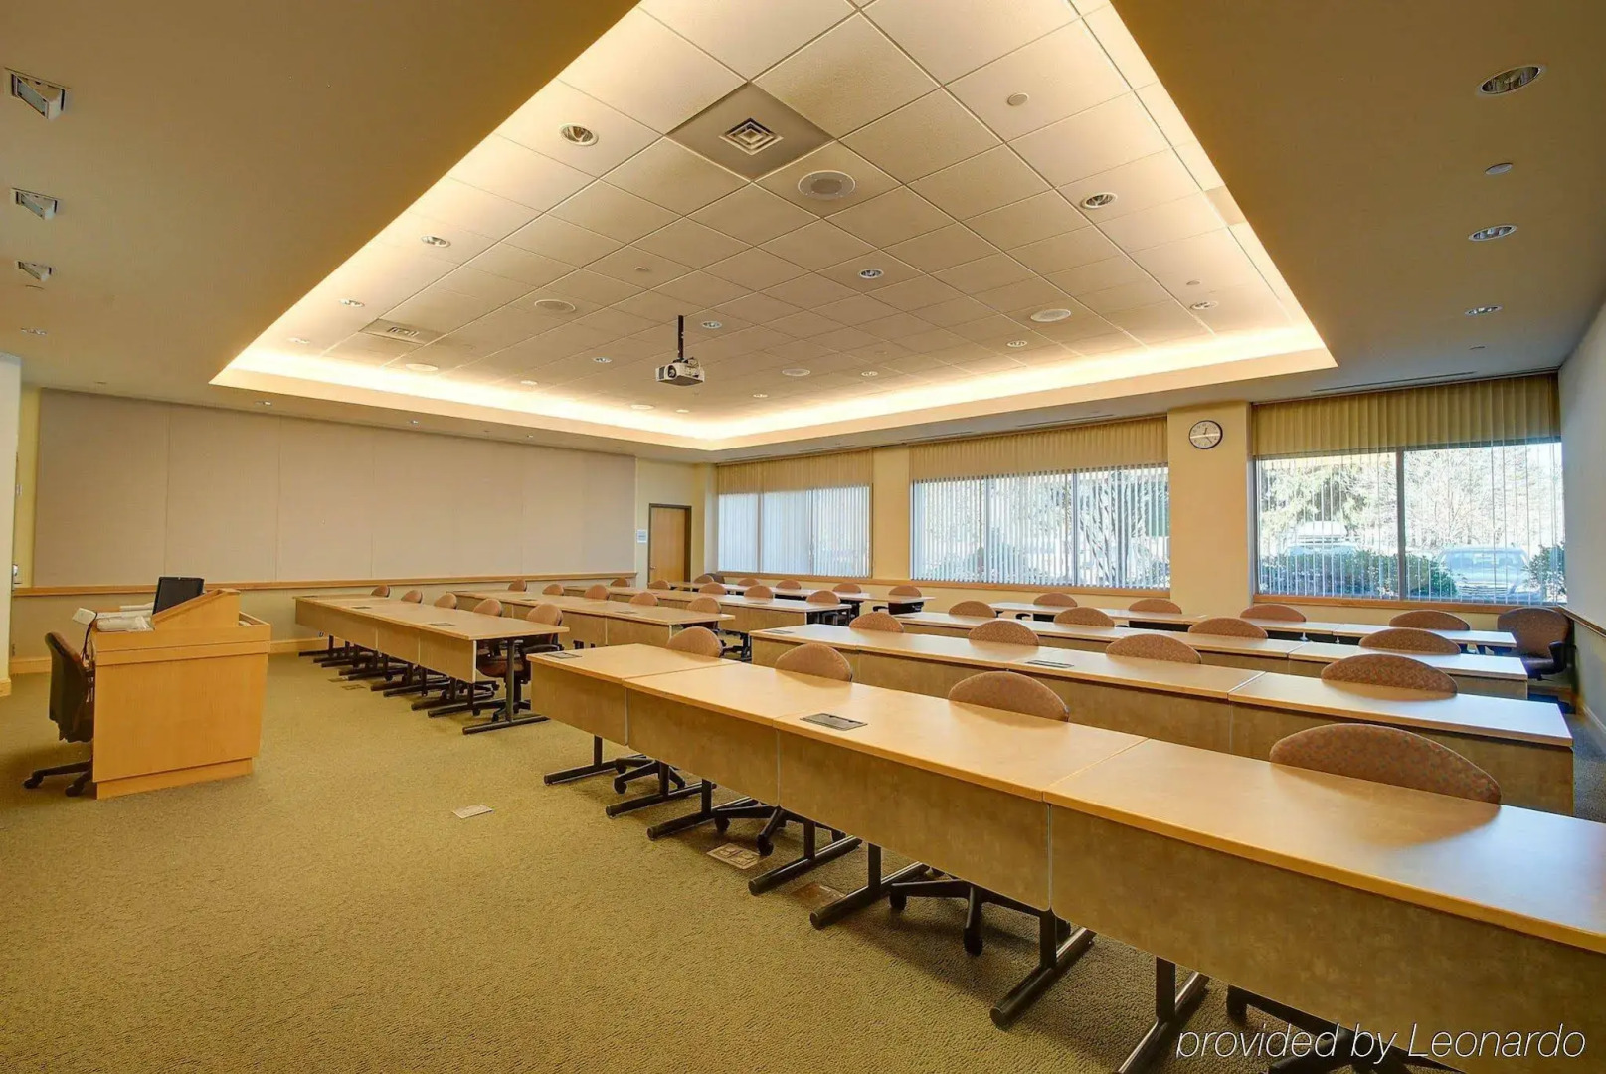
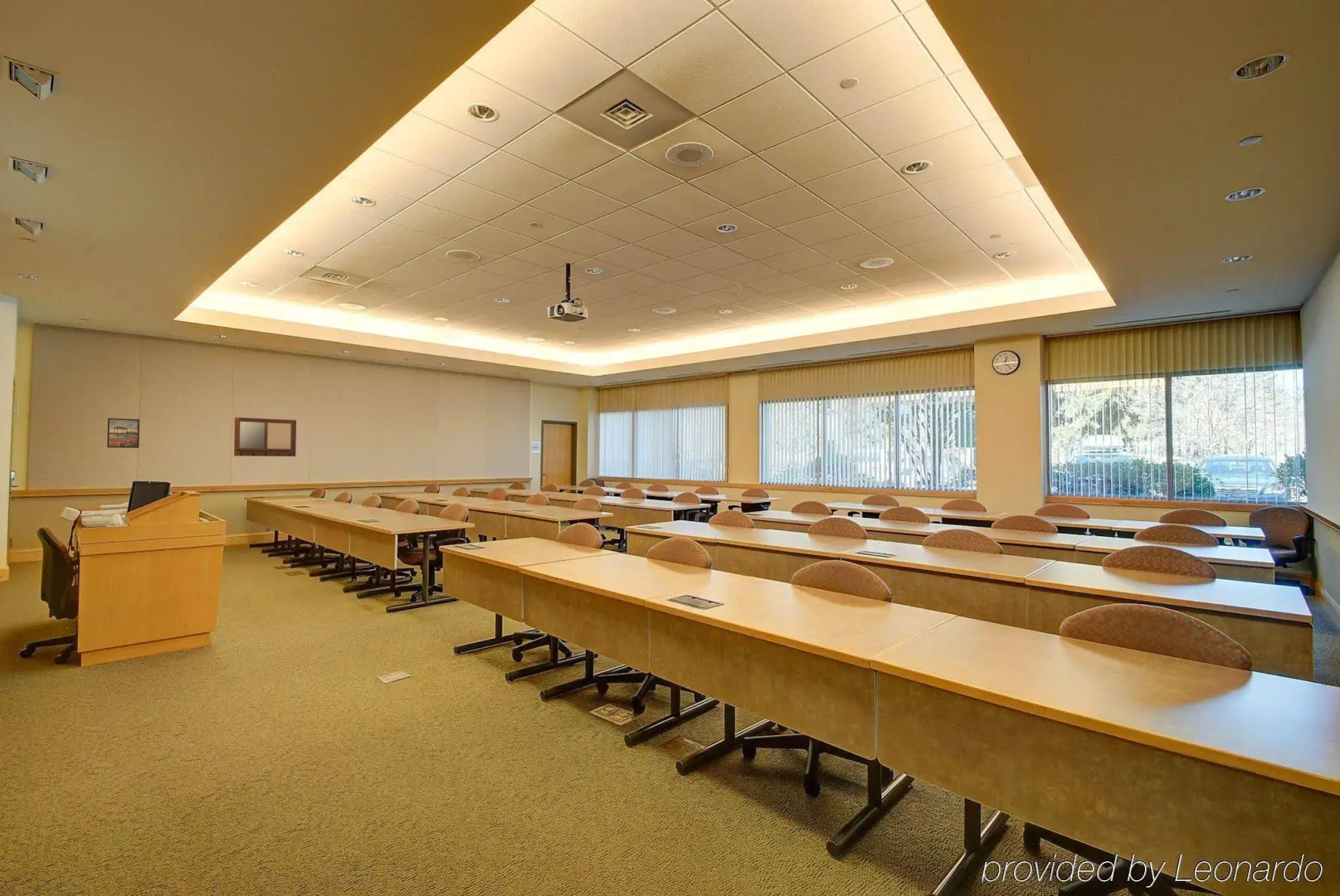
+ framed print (123, 433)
+ writing board (266, 437)
